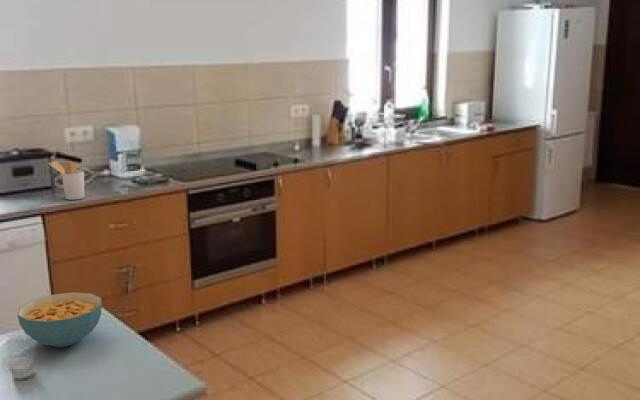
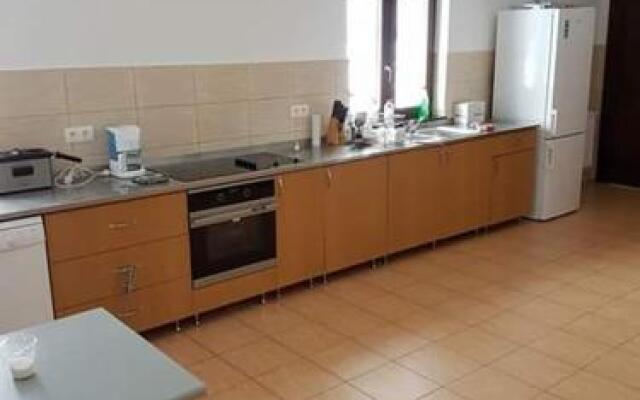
- cereal bowl (62, 324)
- utensil holder (67, 178)
